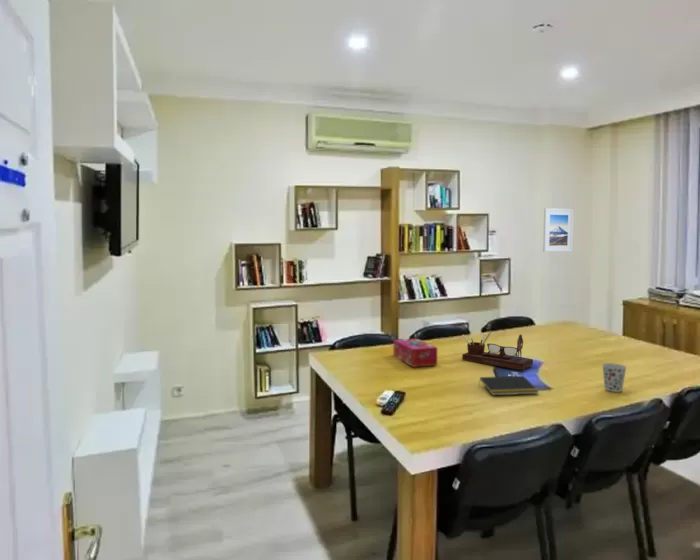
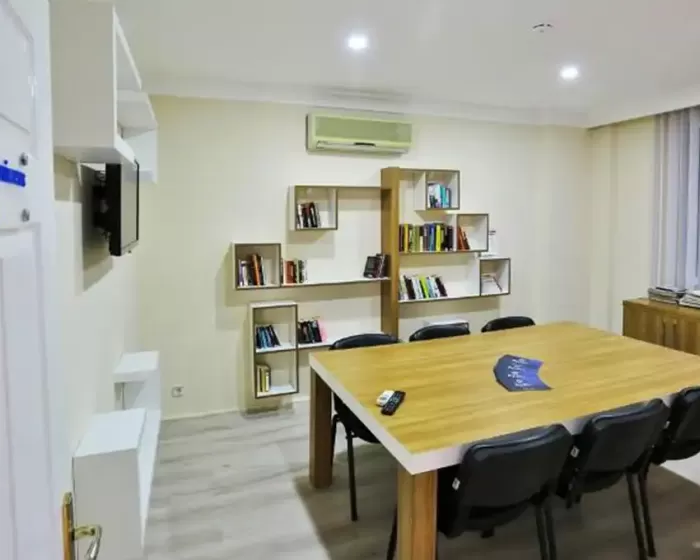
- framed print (558, 230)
- cup (613, 377)
- notepad (508, 385)
- desk organizer (494, 346)
- tissue box (414, 351)
